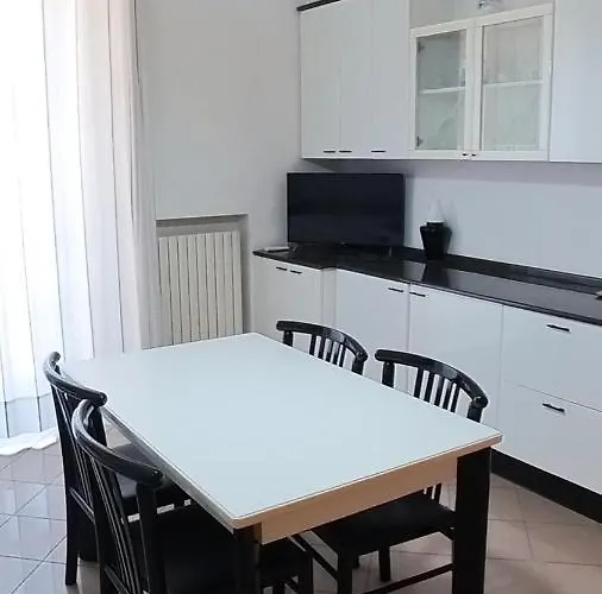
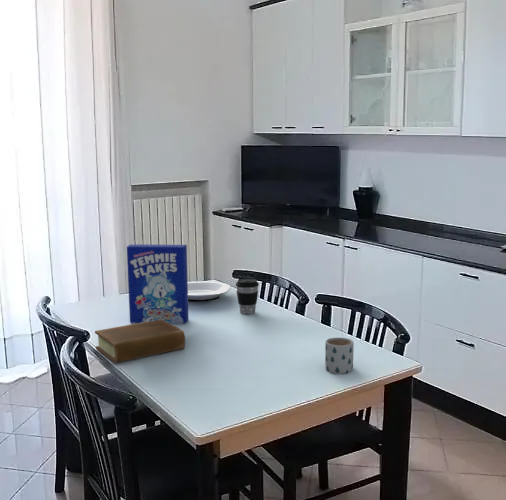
+ coffee cup (247, 296)
+ cereal box (158, 283)
+ book (140, 340)
+ plate (200, 292)
+ mug (336, 354)
